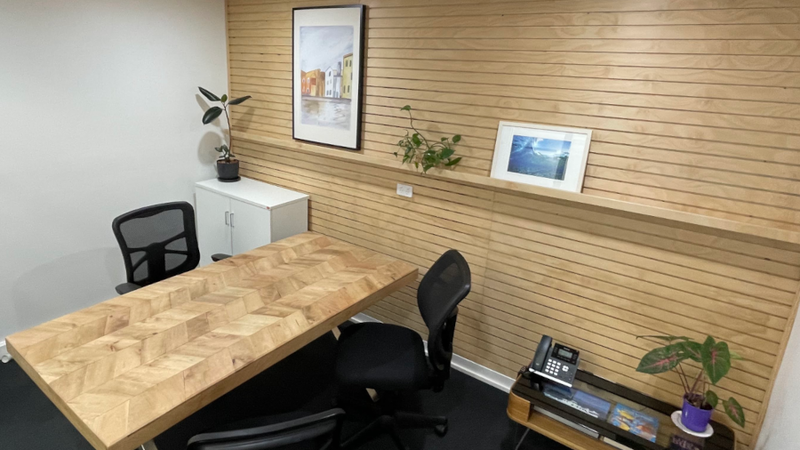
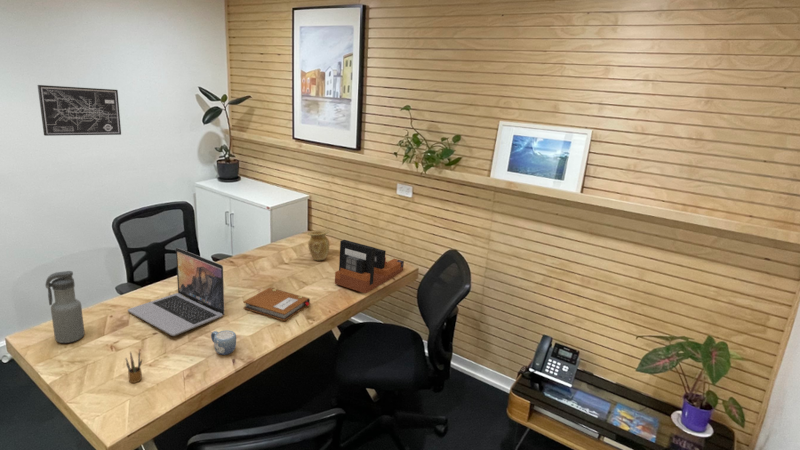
+ pencil box (135, 367)
+ laptop (178, 288)
+ vase (317, 245)
+ water bottle (65, 306)
+ desk organizer (371, 257)
+ wall art (82, 111)
+ notebook (278, 302)
+ mug (222, 342)
